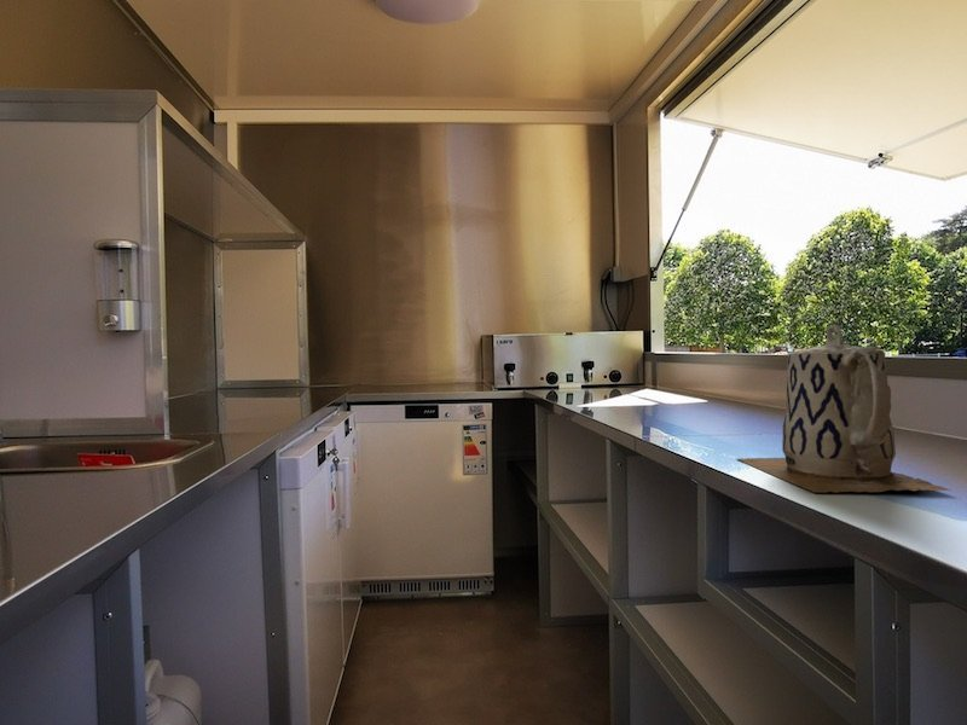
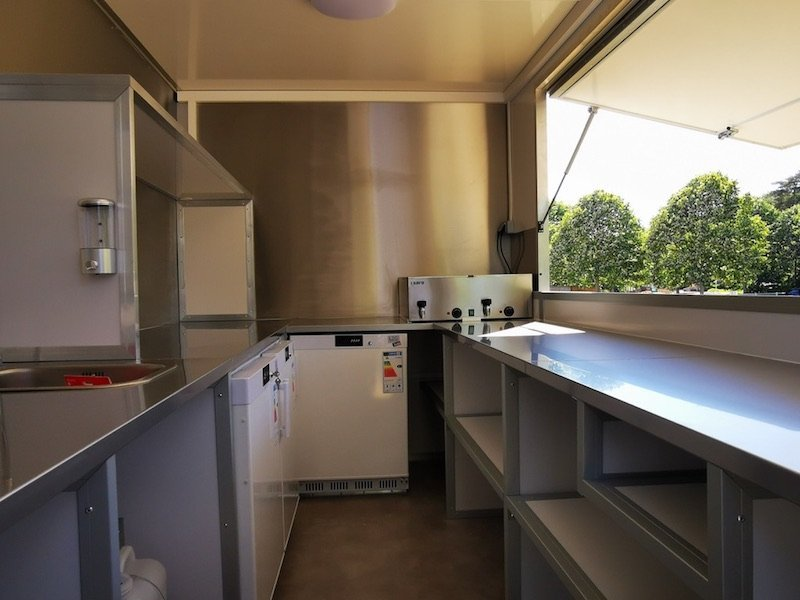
- teapot (828, 399)
